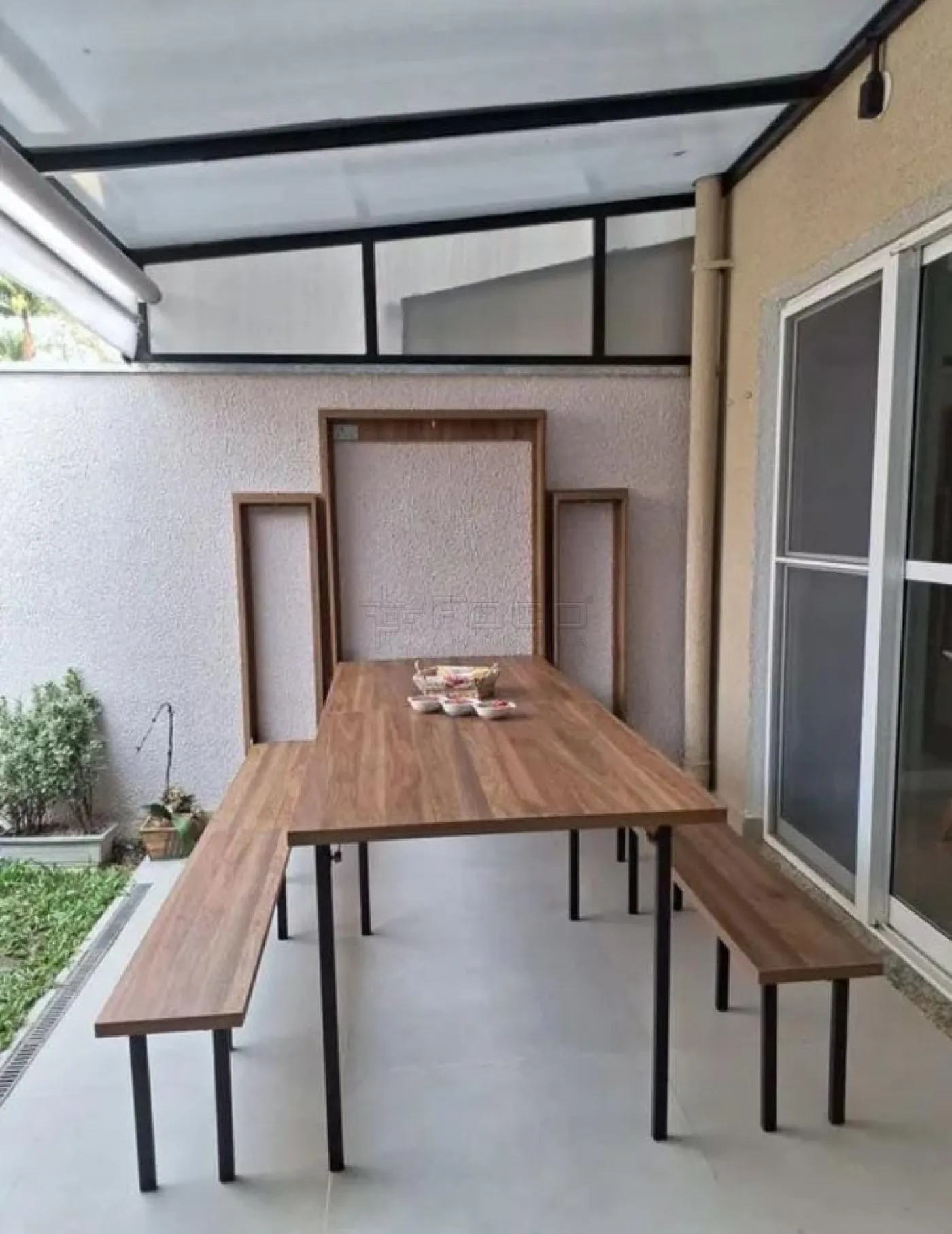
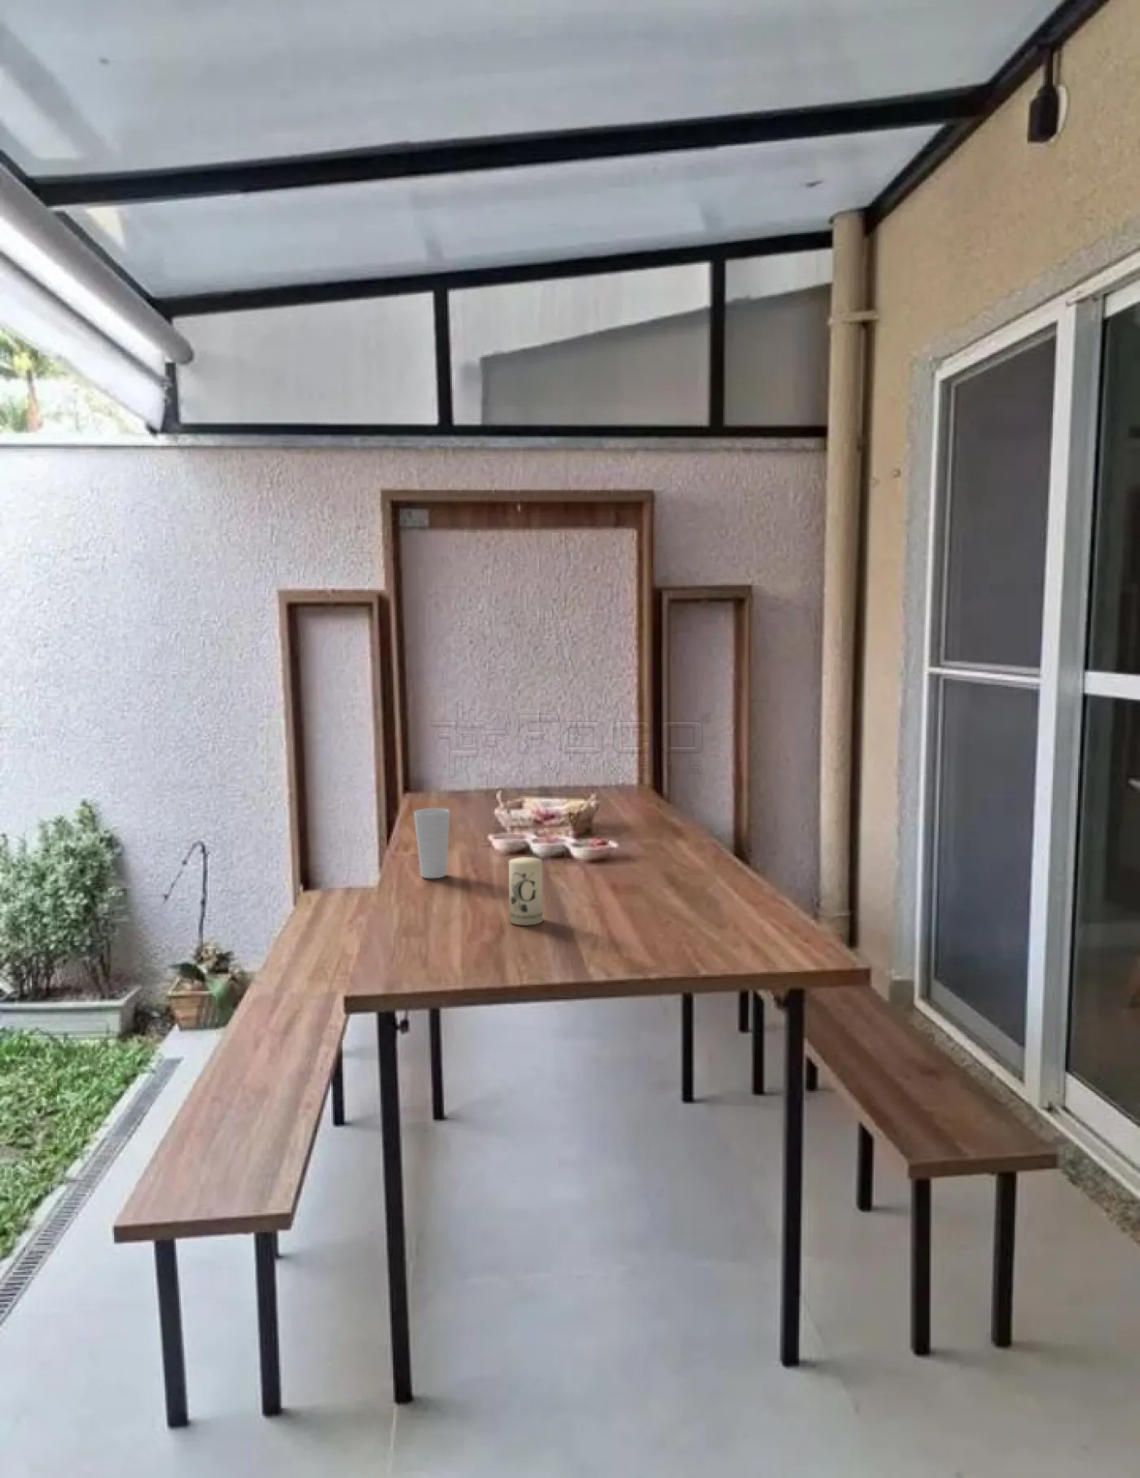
+ candle (526, 891)
+ cup (432, 843)
